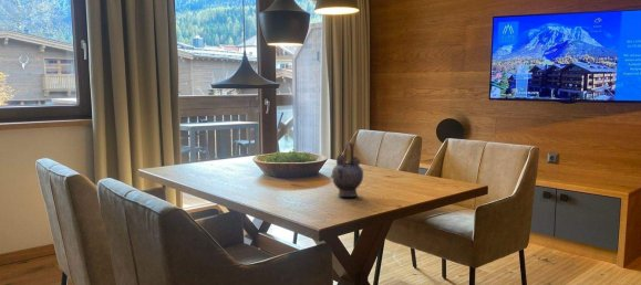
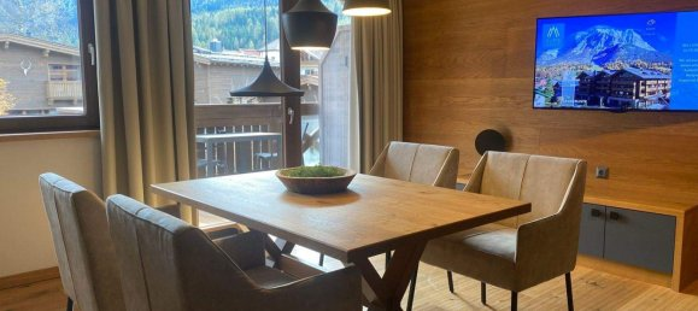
- teapot (345, 169)
